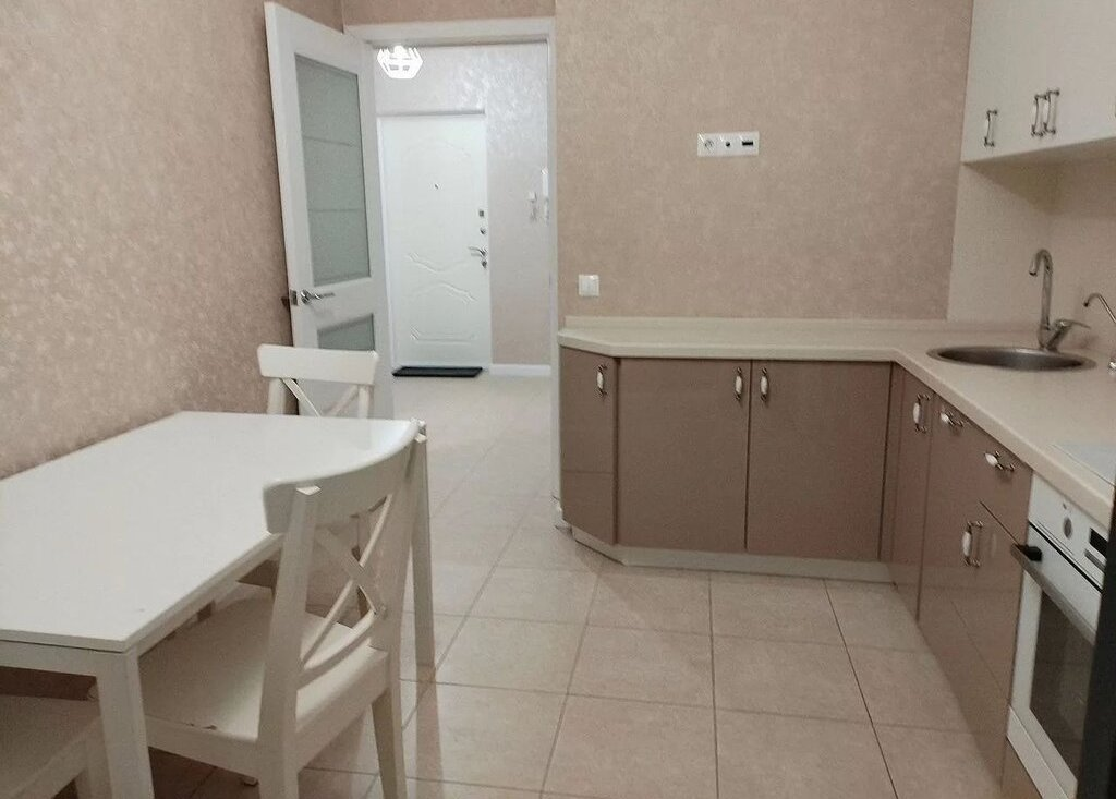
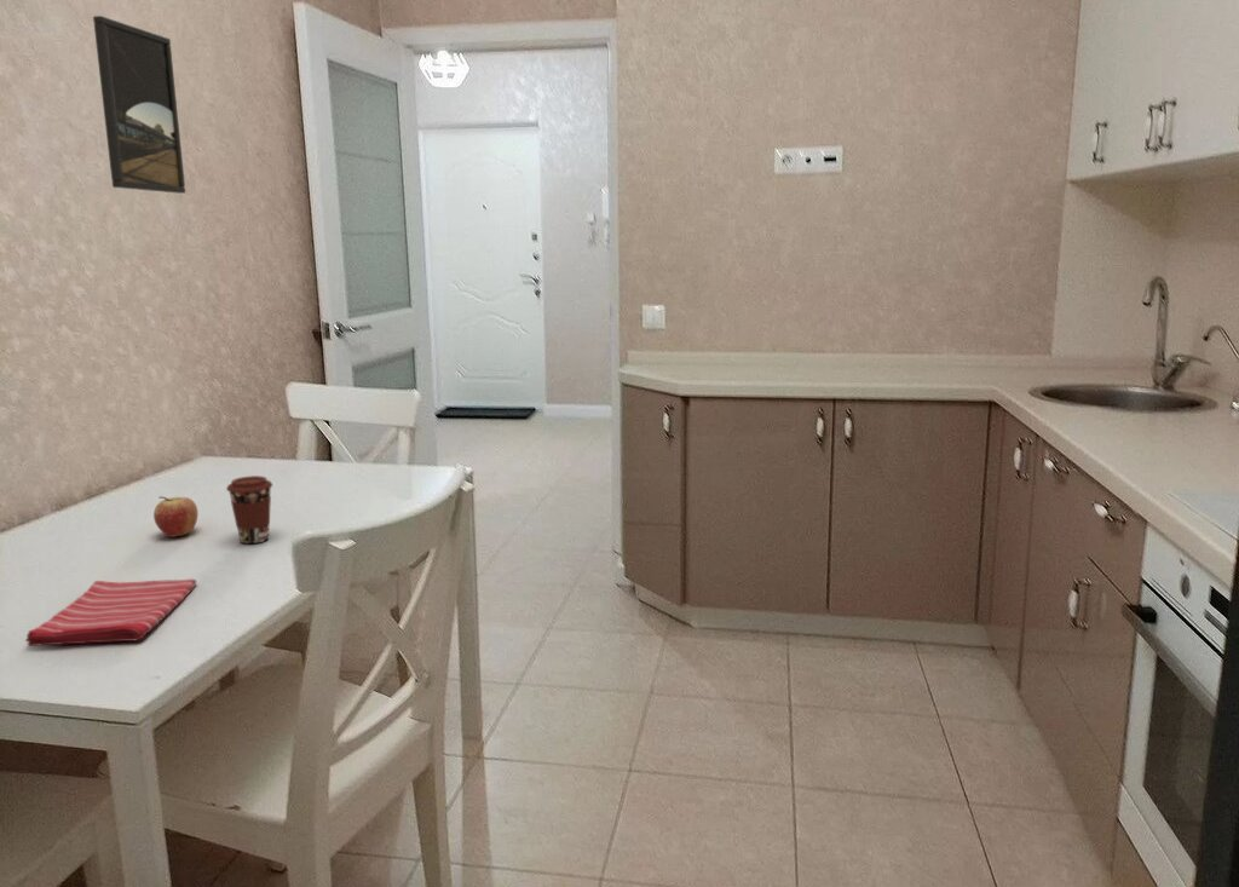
+ fruit (175, 514)
+ dish towel (116, 607)
+ coffee cup (252, 509)
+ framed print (142, 110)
